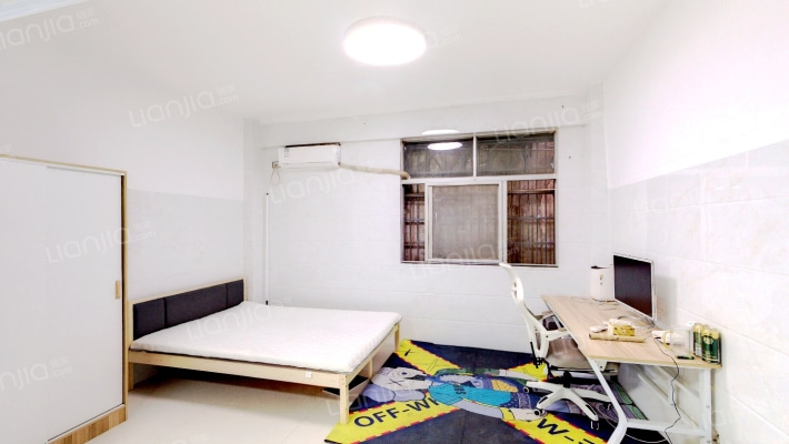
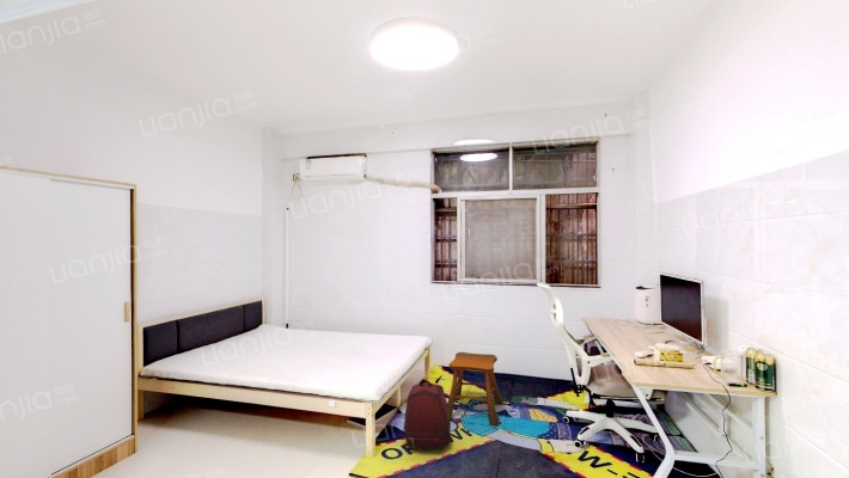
+ stool (474, 384)
+ backpack (427, 411)
